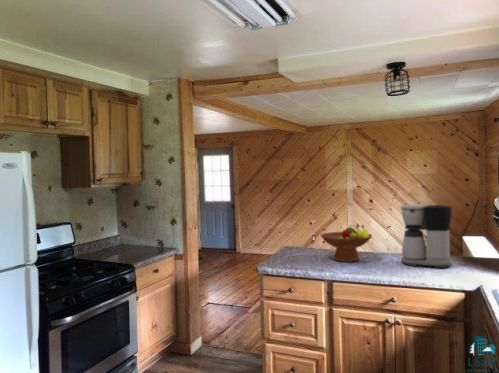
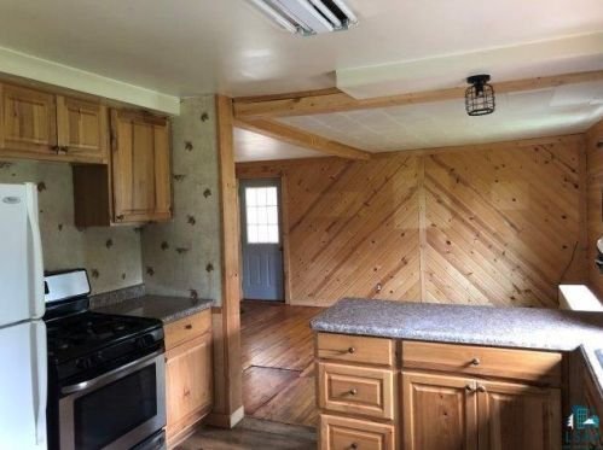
- coffee maker (427, 234)
- fruit bowl (346, 242)
